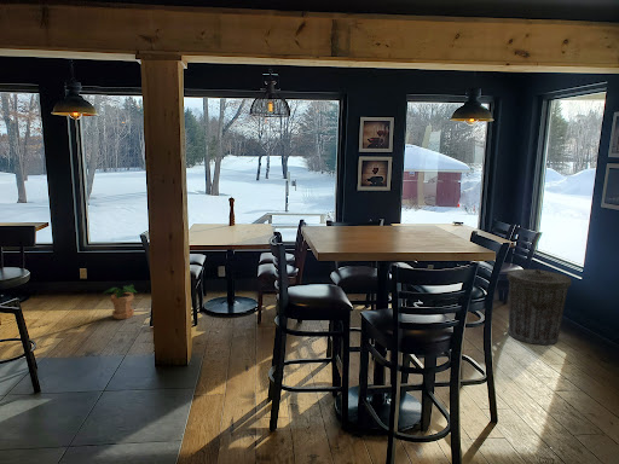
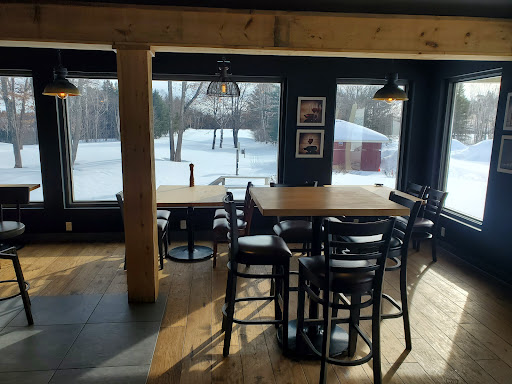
- potted plant (120, 300)
- trash can (536, 302)
